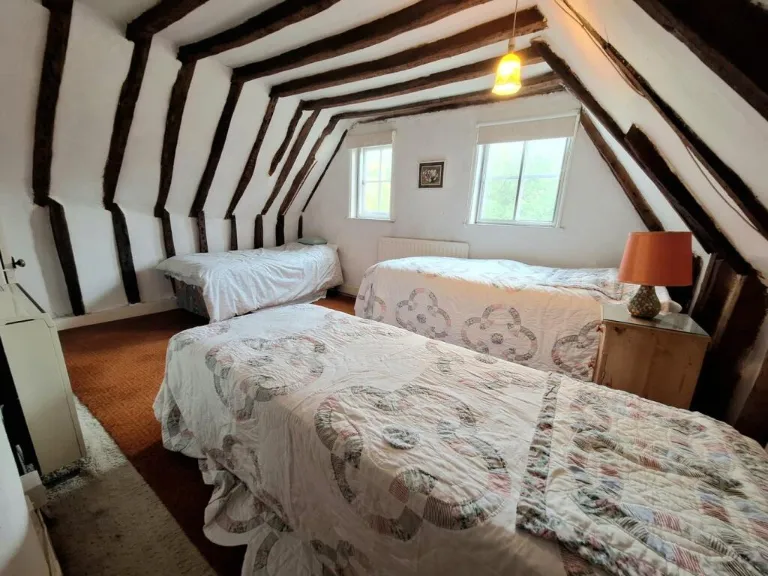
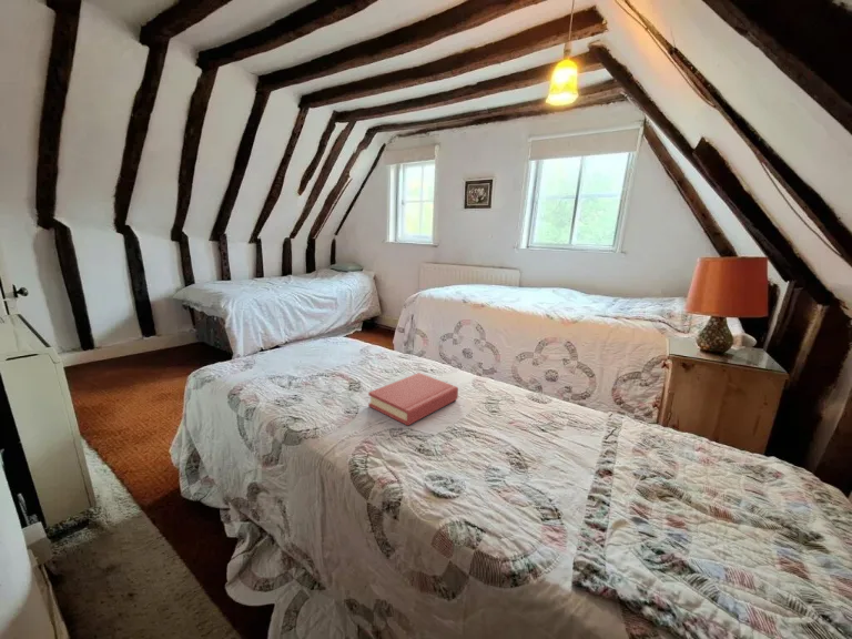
+ hardback book (414, 396)
